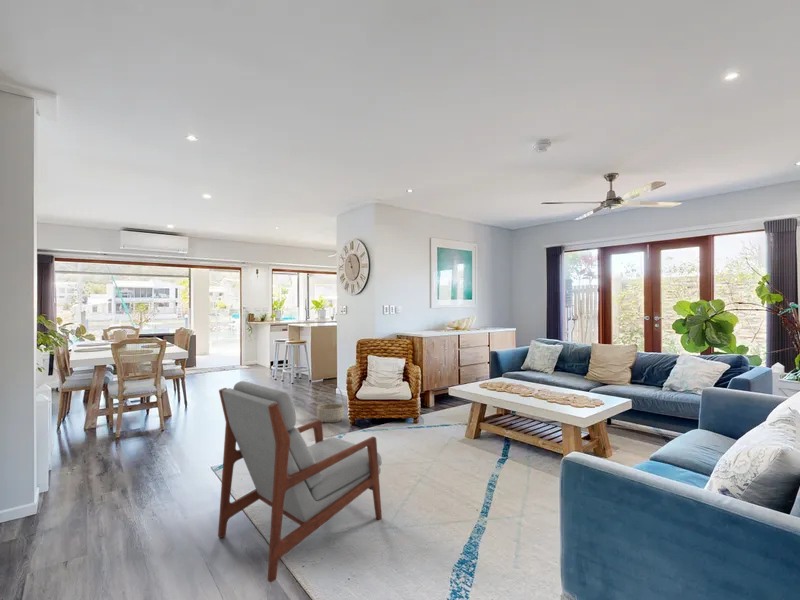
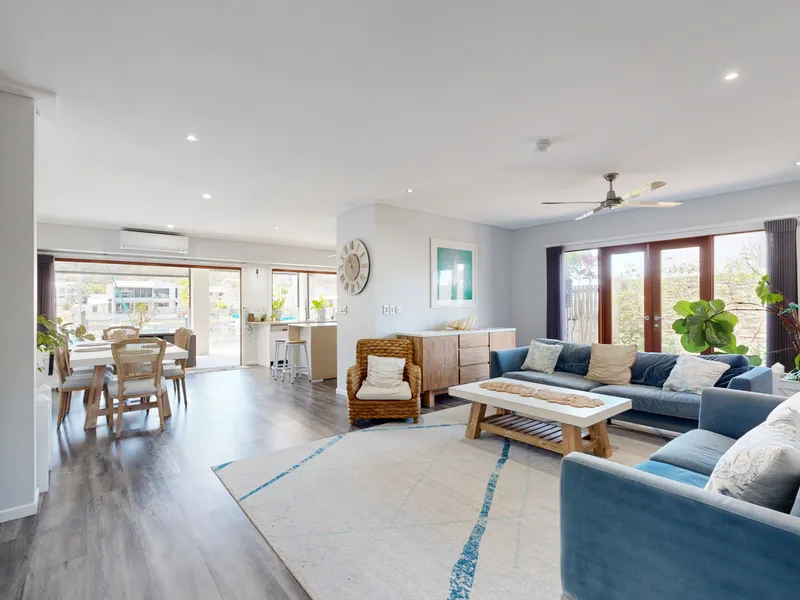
- armchair (306, 451)
- basket (331, 403)
